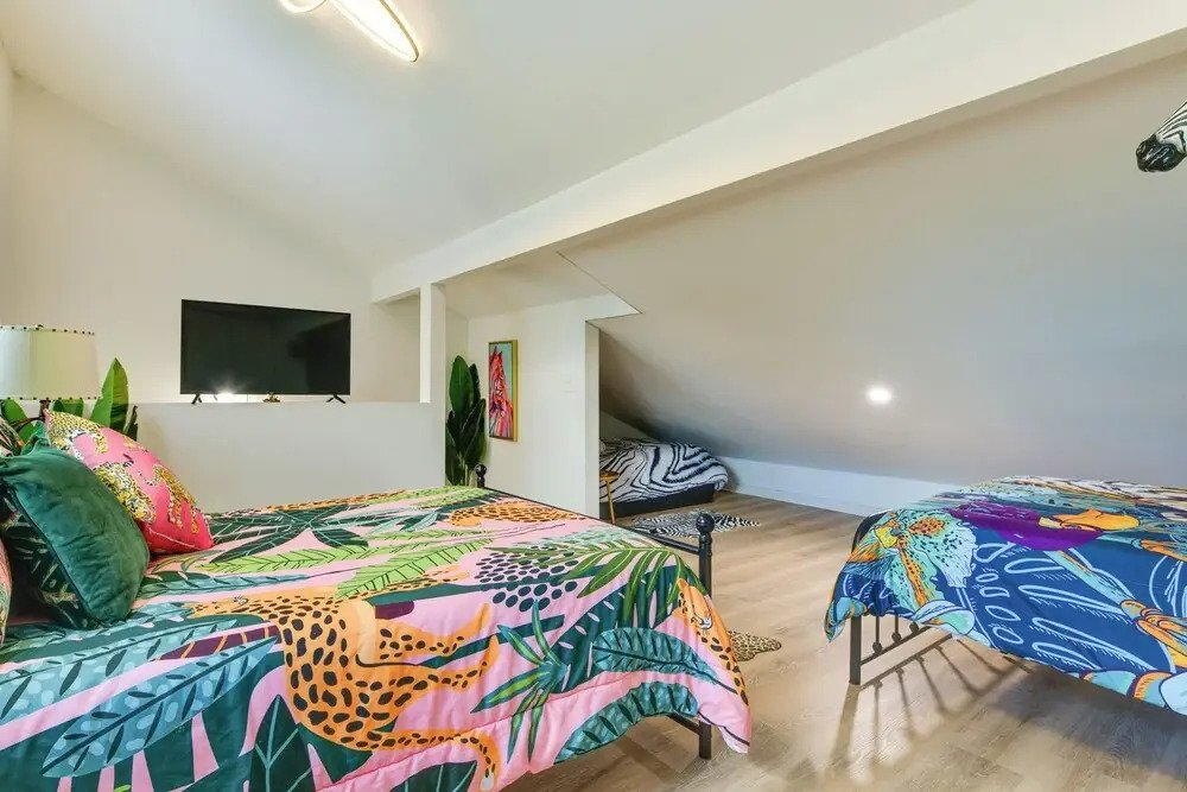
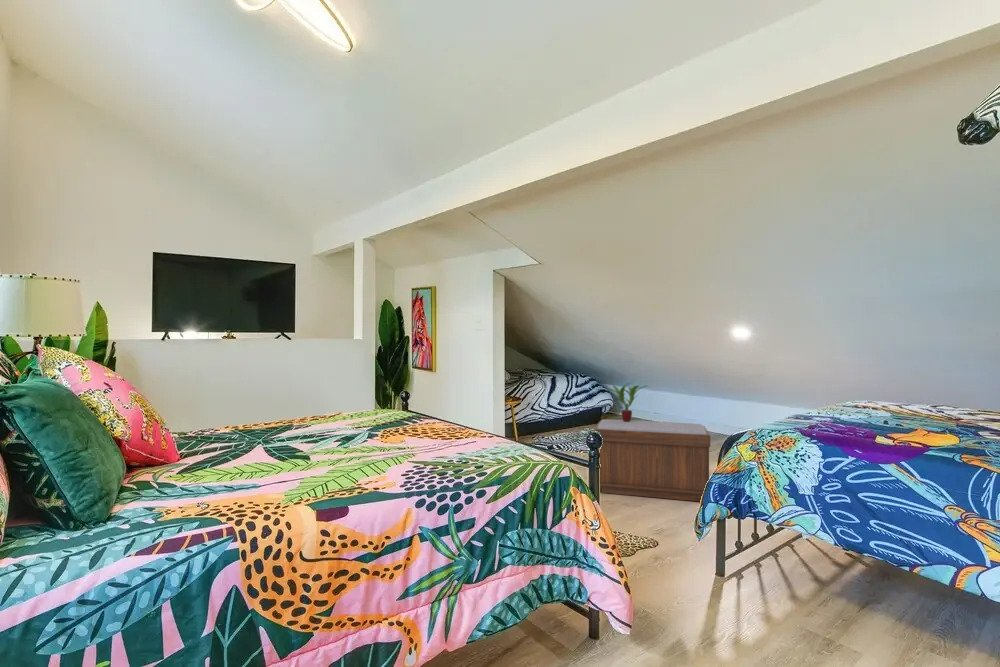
+ bench (650, 456)
+ potted plant (628, 401)
